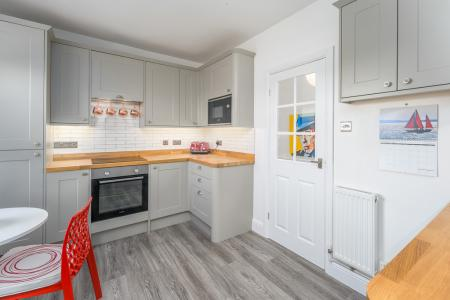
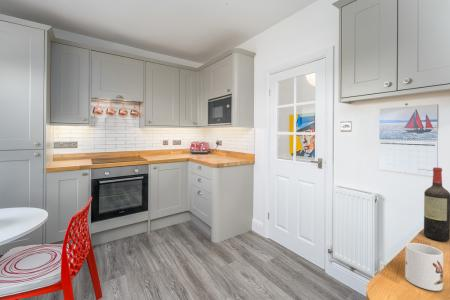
+ wine bottle (436, 202)
+ mug (425, 263)
